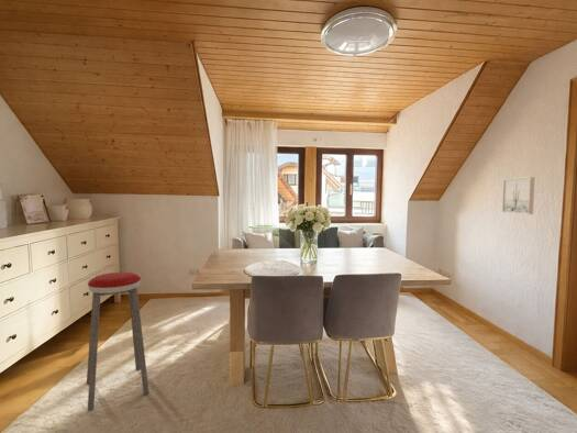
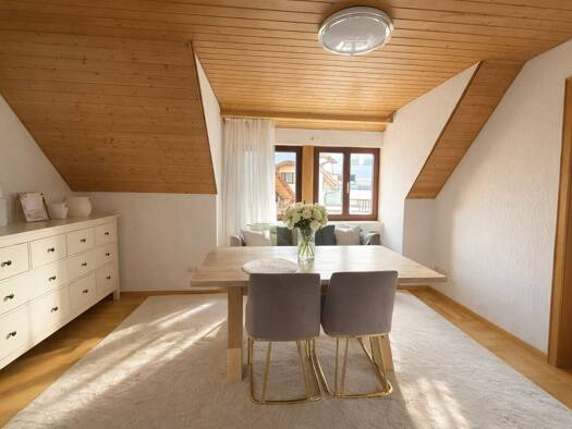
- music stool (132, 331)
- wall art (517, 196)
